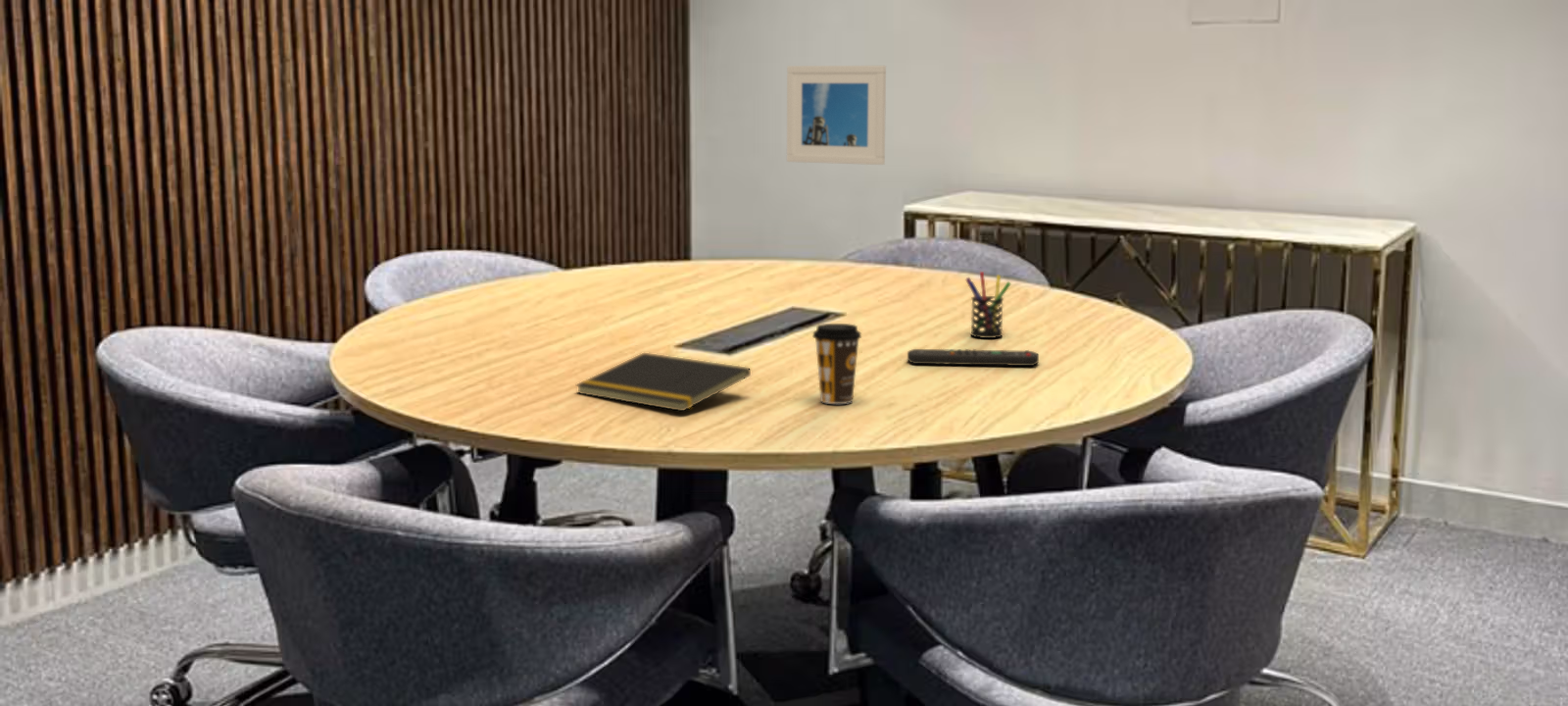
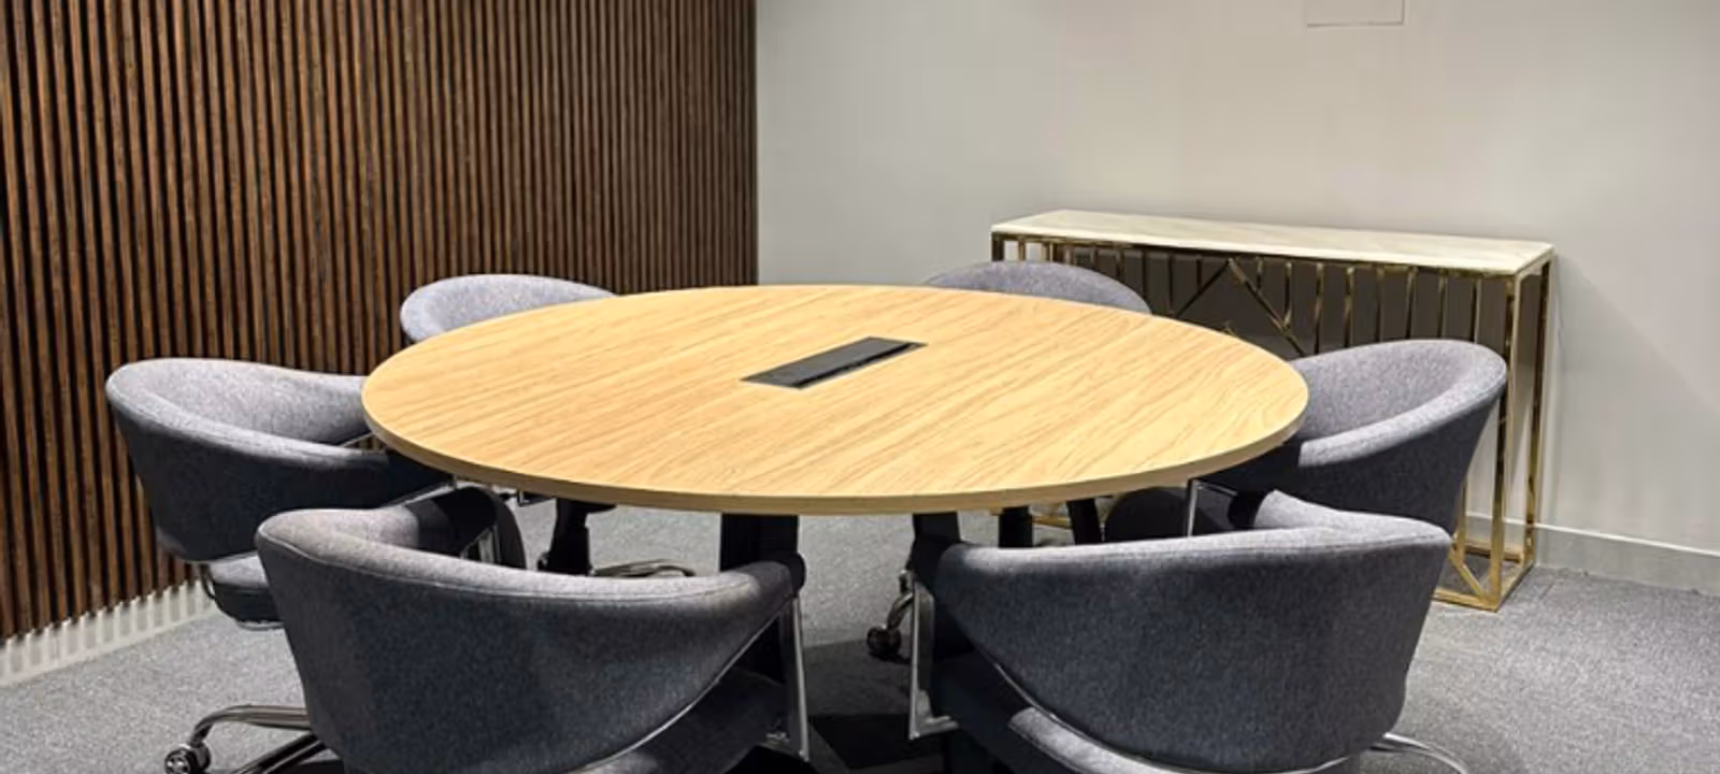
- pen holder (991, 304)
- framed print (835, 114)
- coffee cup (836, 364)
- notepad (662, 379)
- remote control (972, 356)
